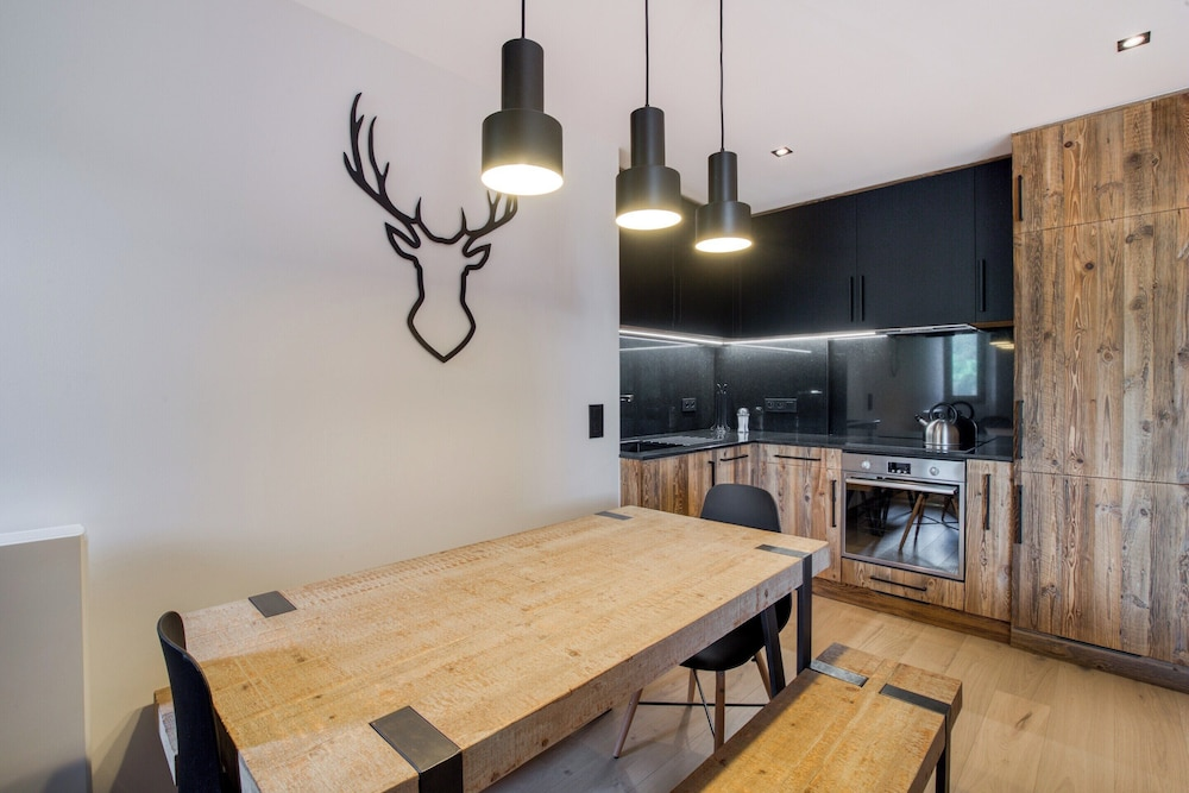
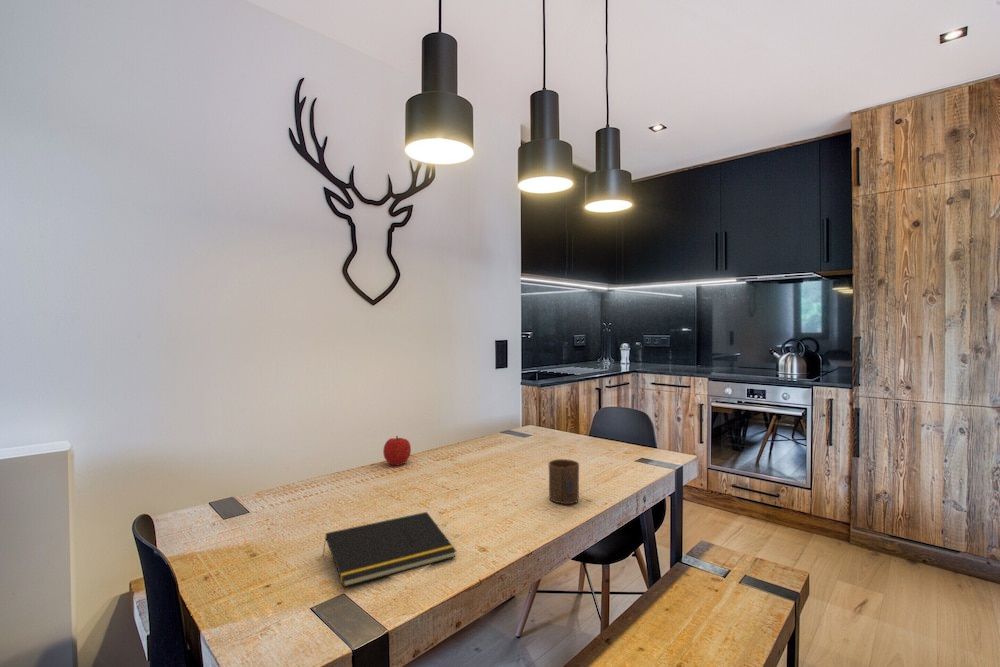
+ fruit (397, 450)
+ cup (564, 481)
+ notepad (390, 544)
